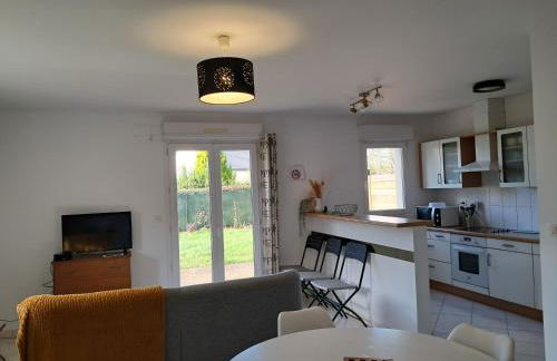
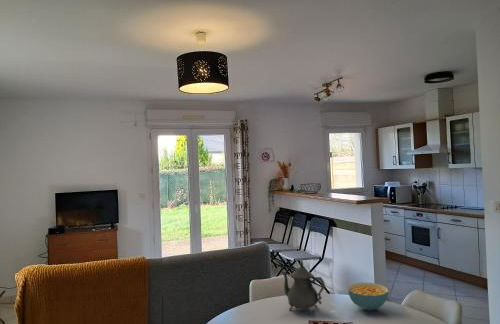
+ cereal bowl (368, 298)
+ teapot (302, 284)
